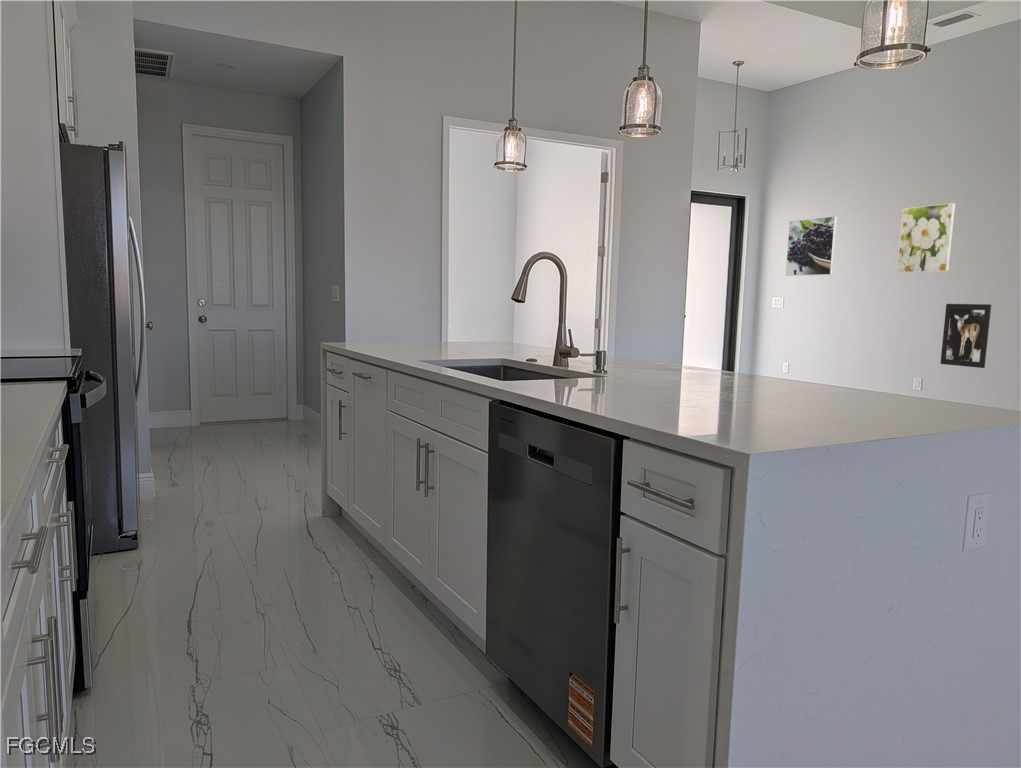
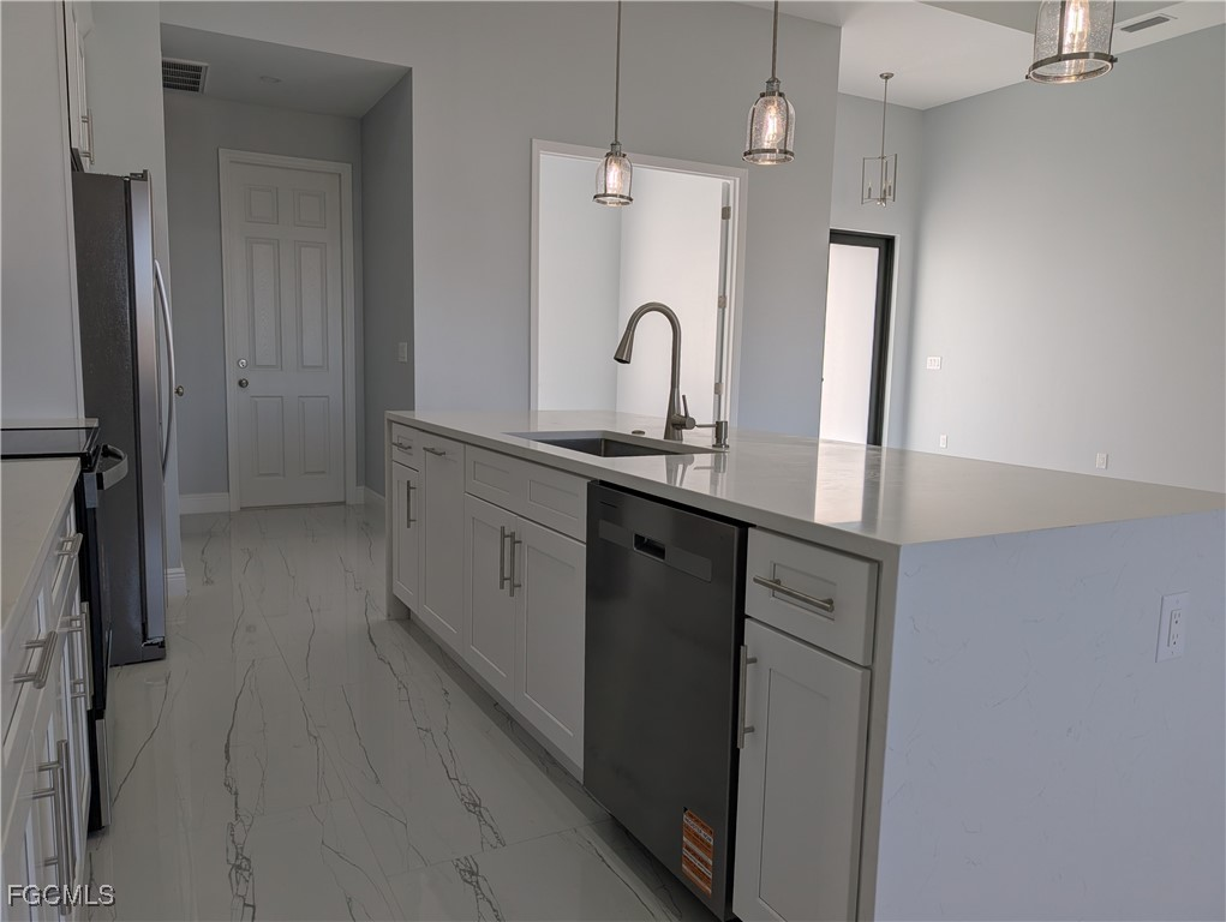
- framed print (810, 247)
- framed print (925, 239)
- wall art (965, 335)
